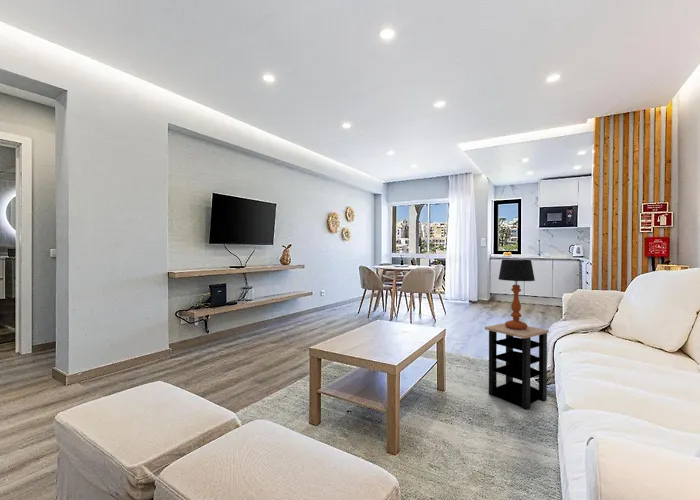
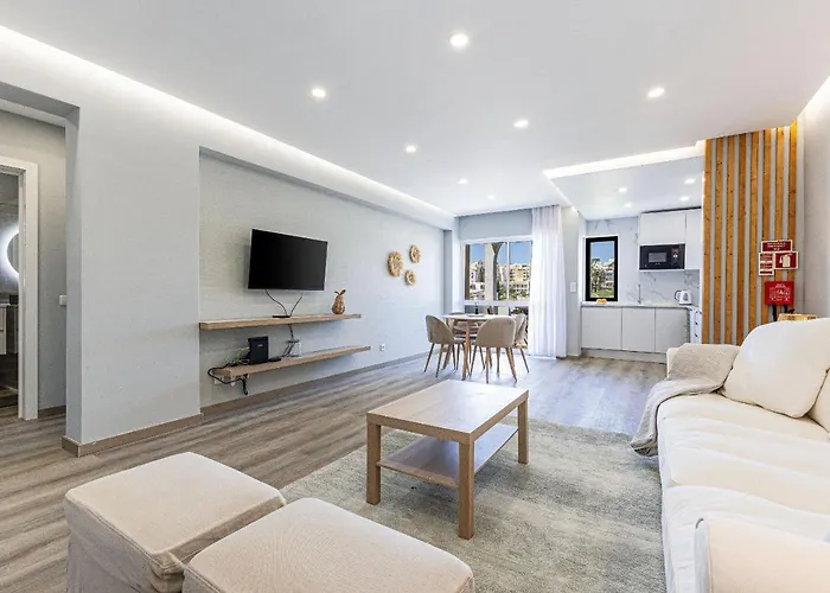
- side table (516, 362)
- table lamp (516, 293)
